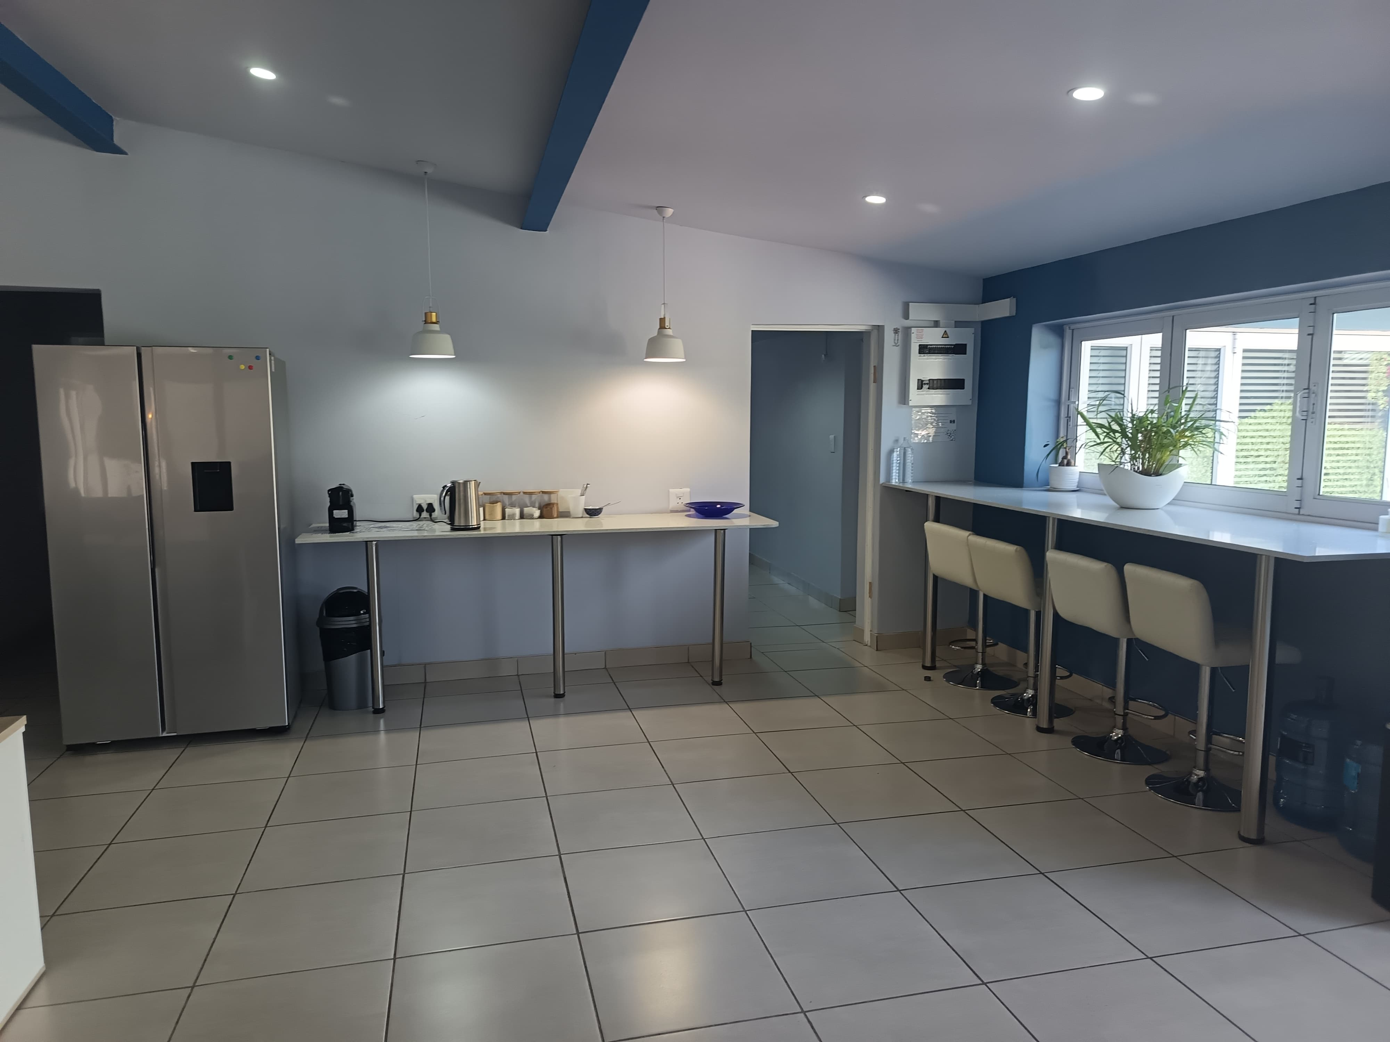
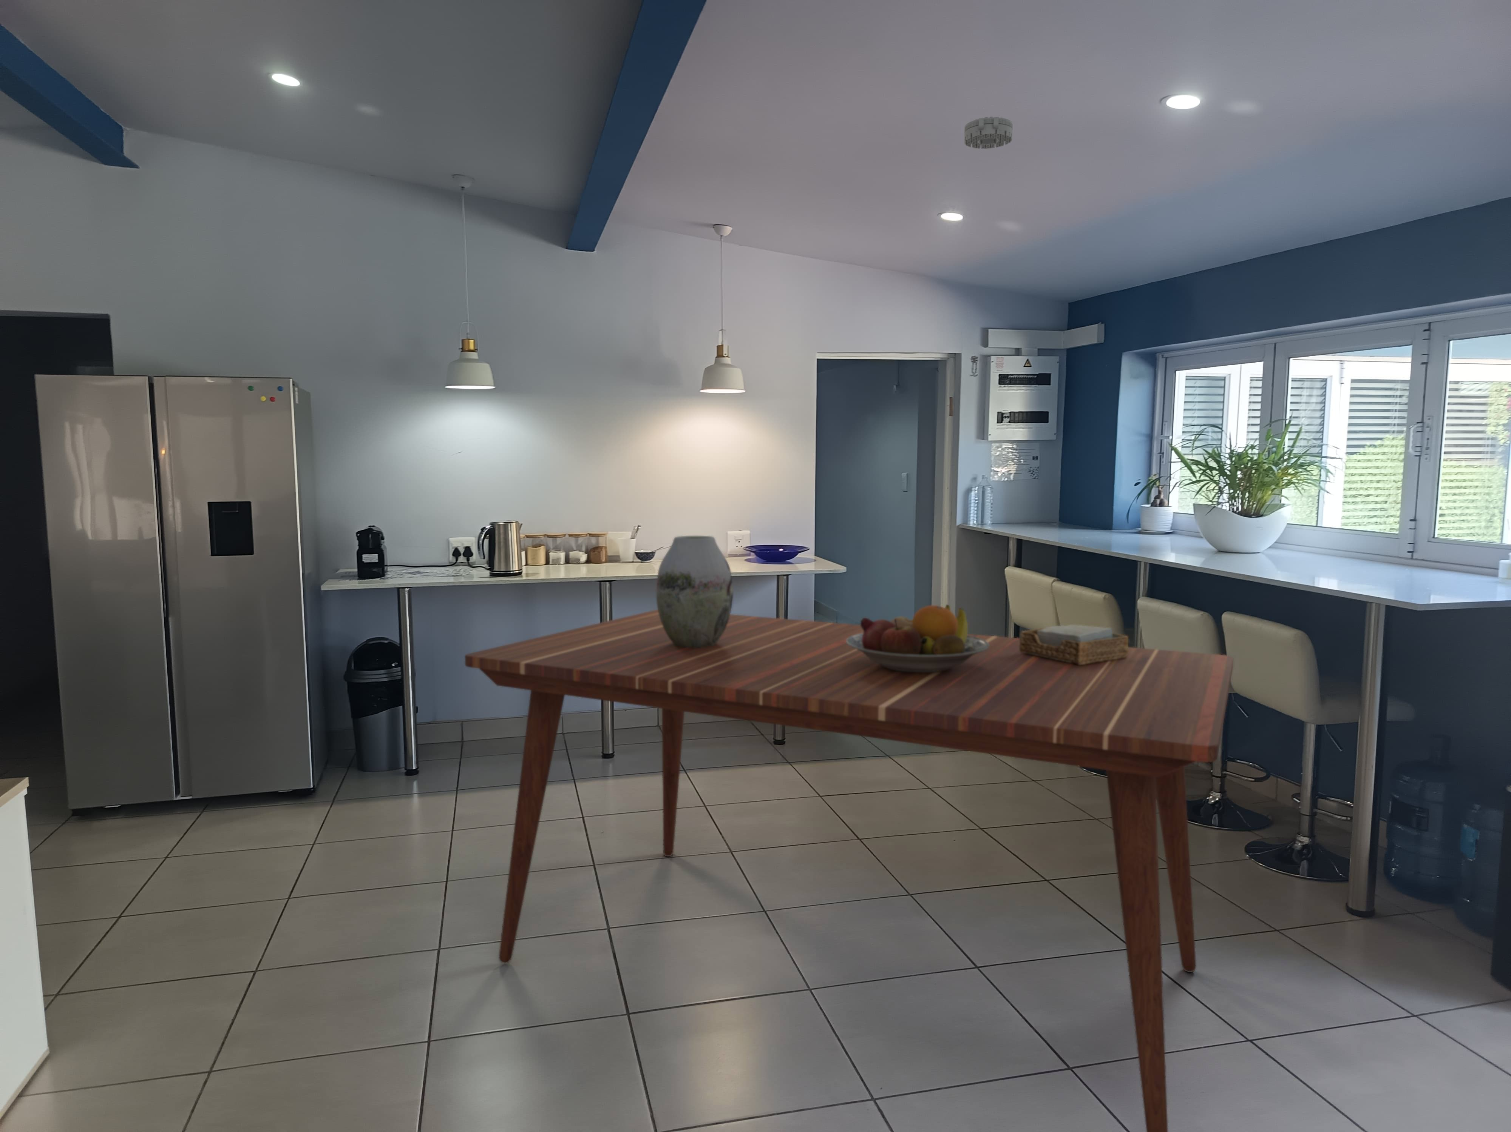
+ dining table (857, 735)
+ fruit bowl (917, 635)
+ vase (695, 590)
+ napkin holder (1073, 641)
+ smoke detector (989, 132)
